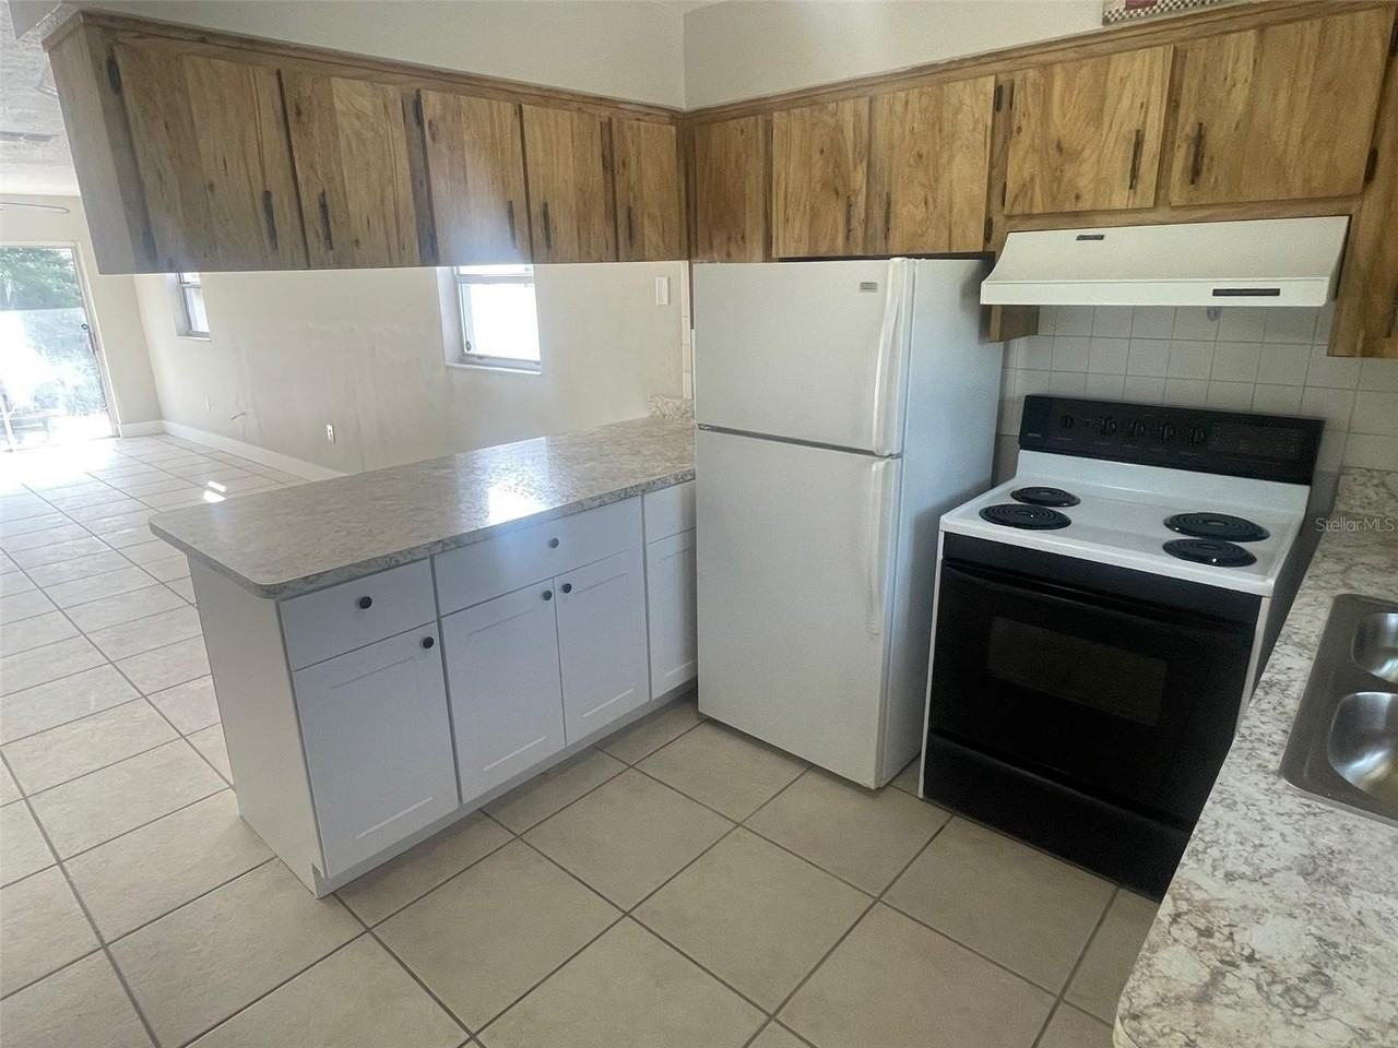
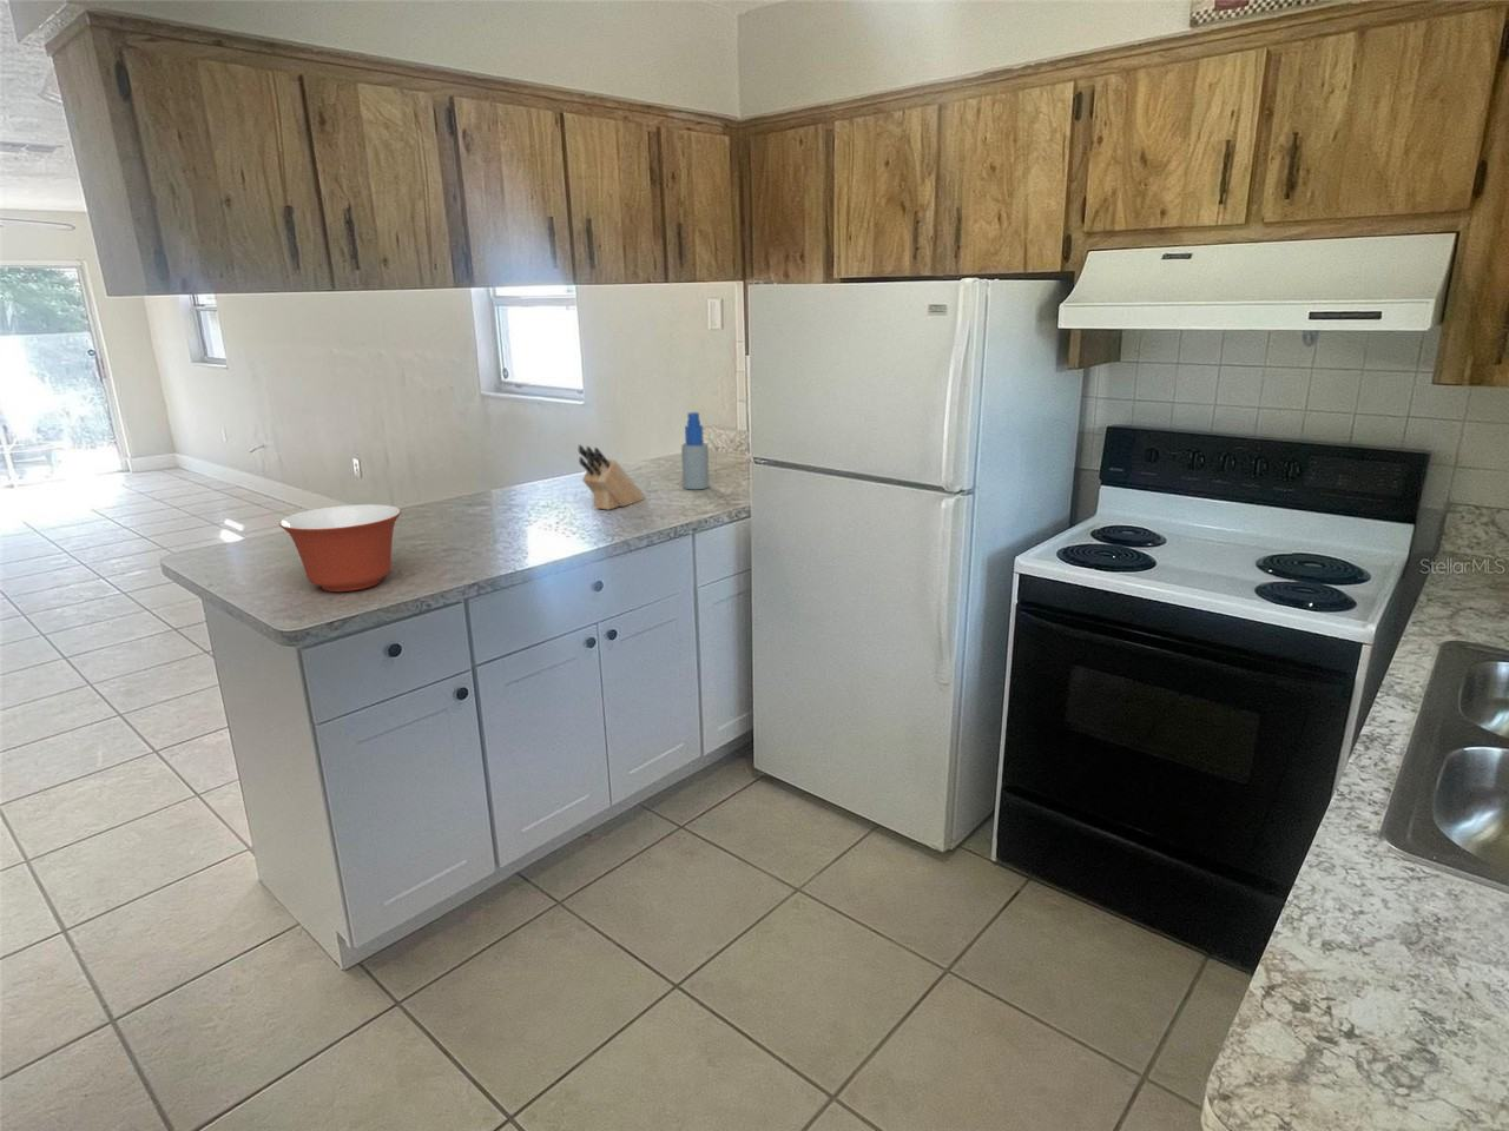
+ knife block (610, 474)
+ spray bottle (694, 450)
+ mixing bowl (347, 549)
